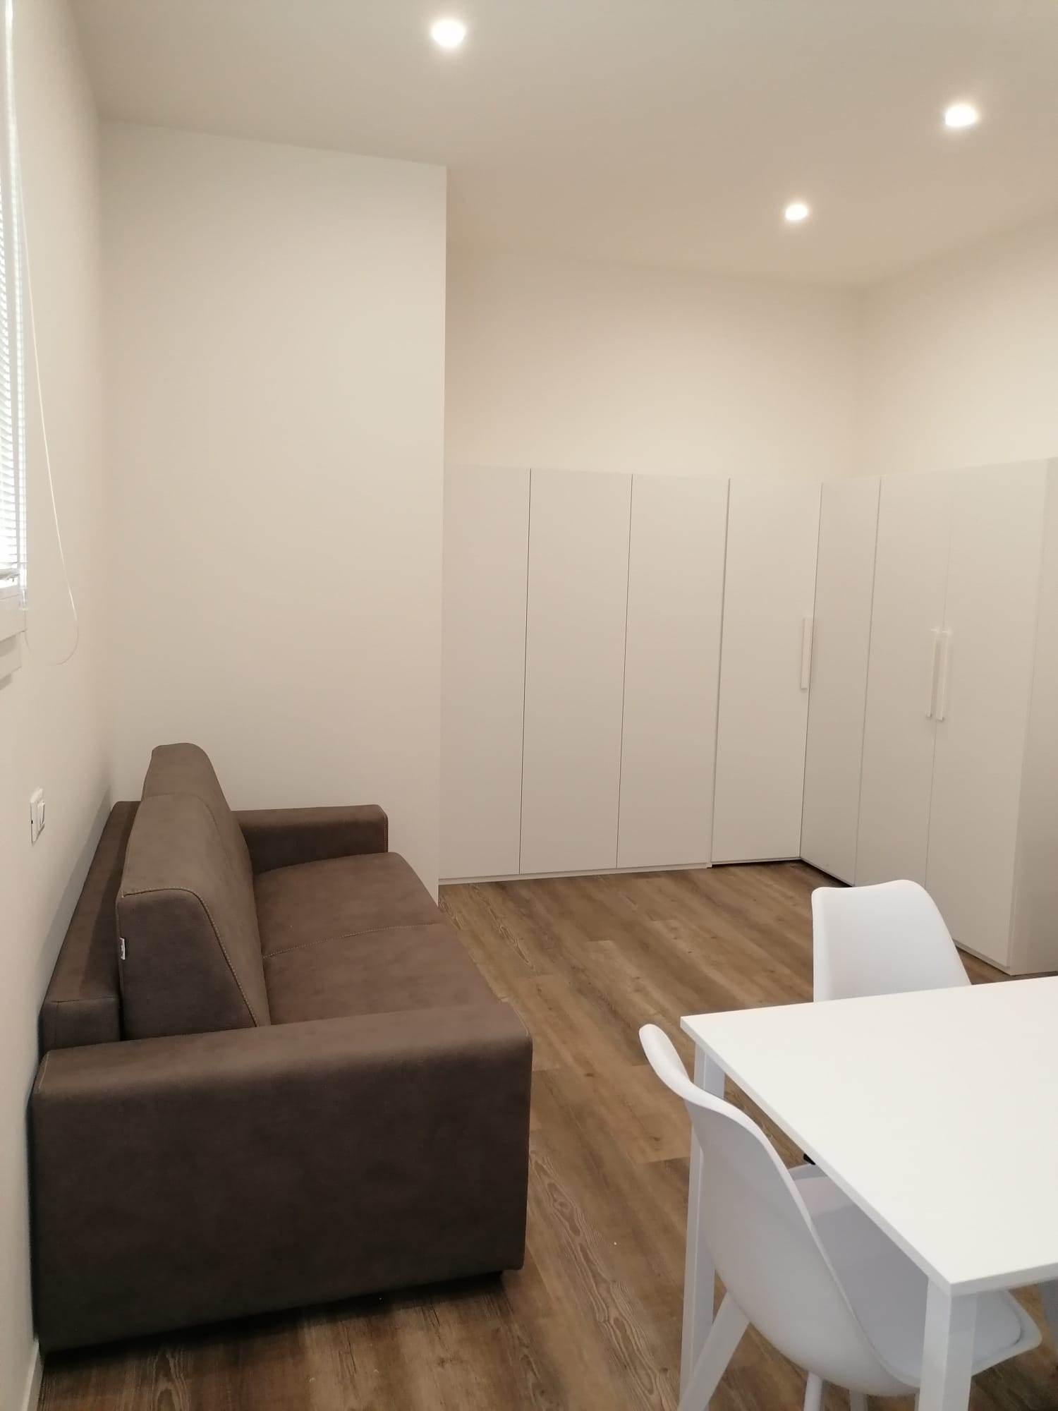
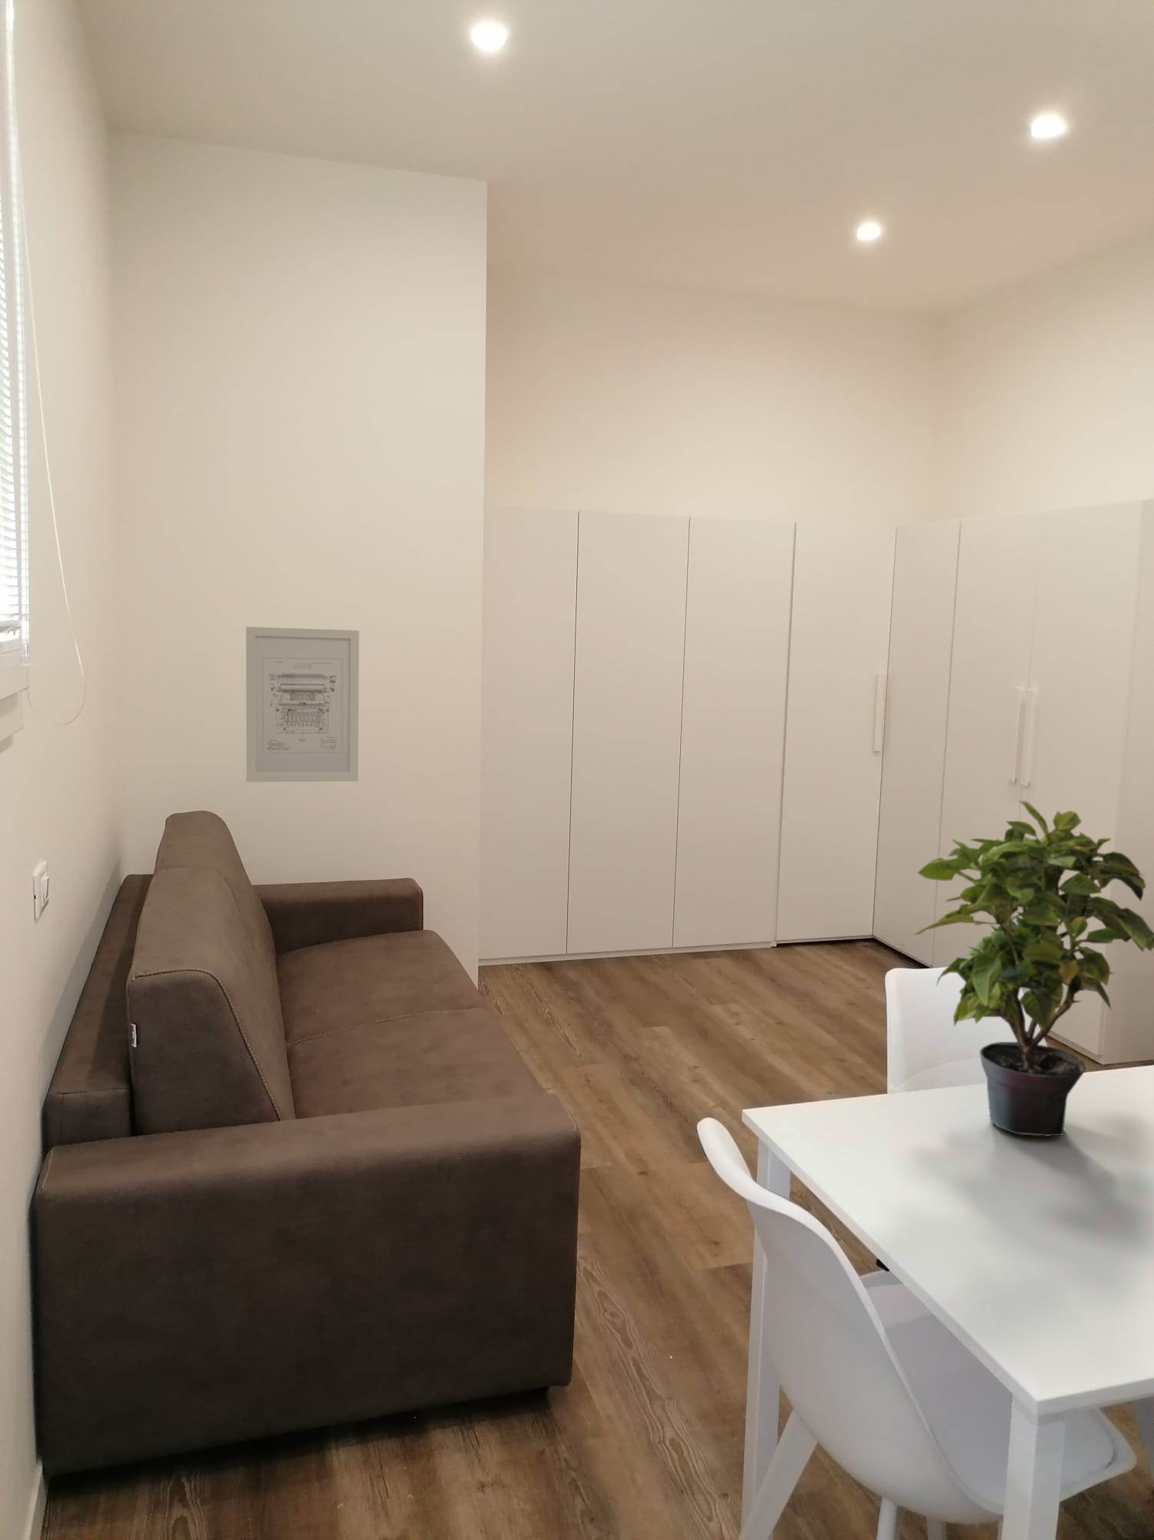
+ wall art (303, 706)
+ potted plant (1033, 963)
